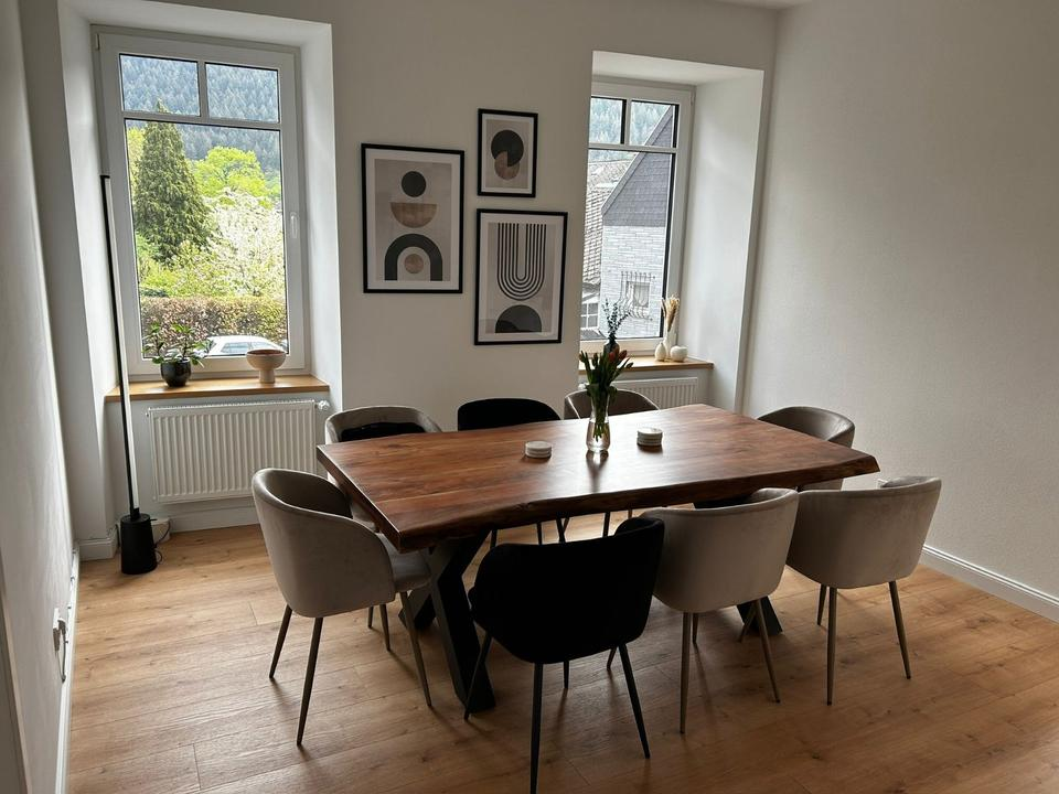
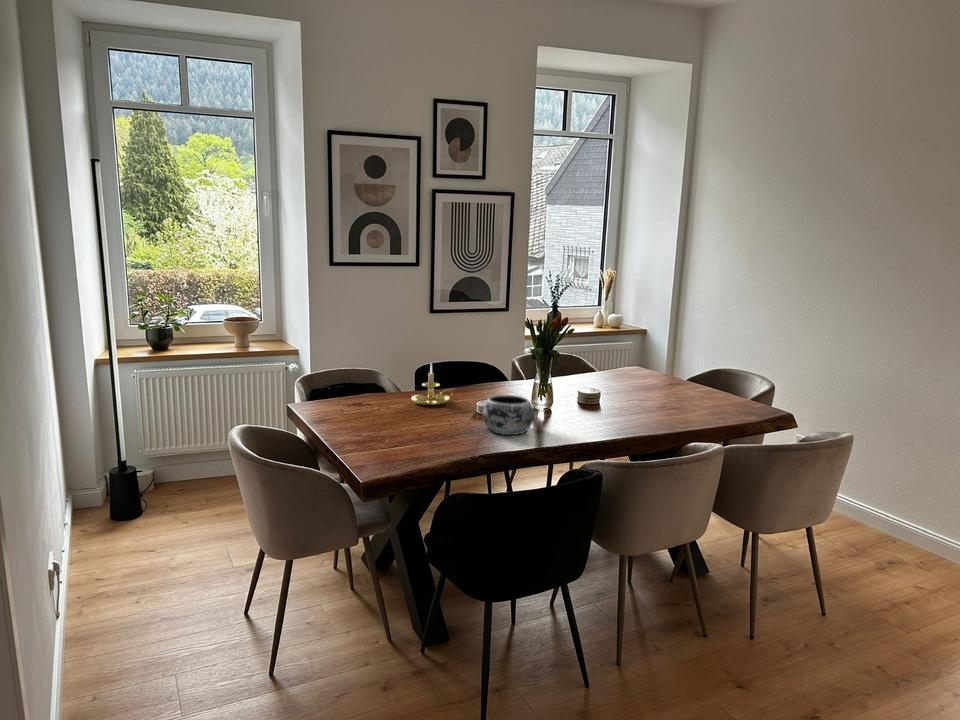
+ candle holder (433, 382)
+ decorative bowl (508, 414)
